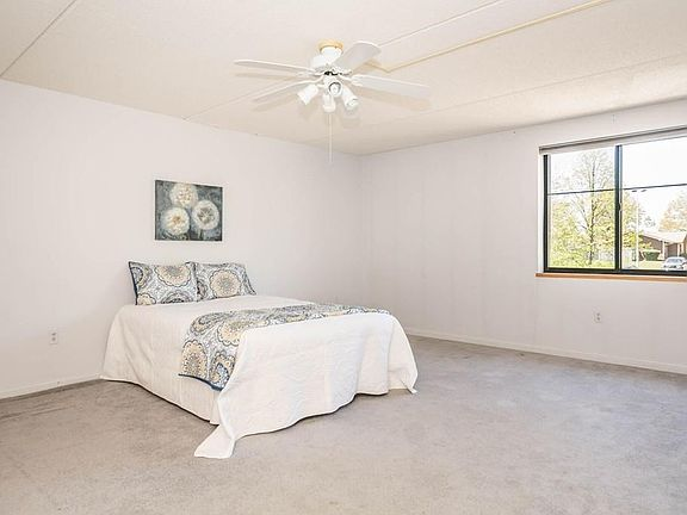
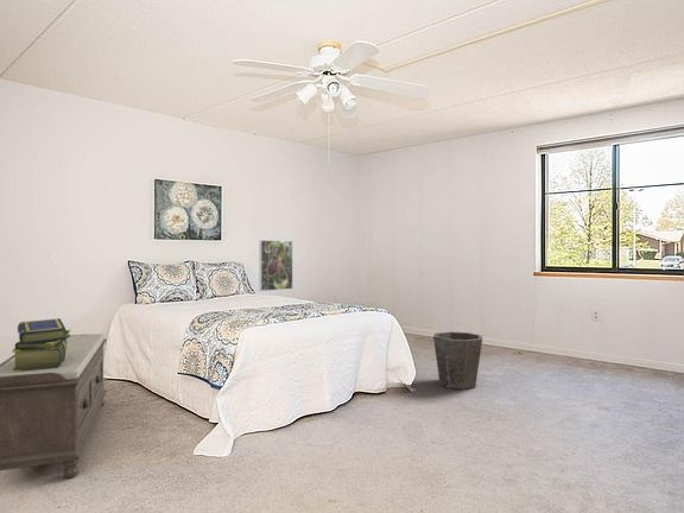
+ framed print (276, 265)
+ bench (56, 394)
+ waste bin (457, 360)
+ stack of books (43, 342)
